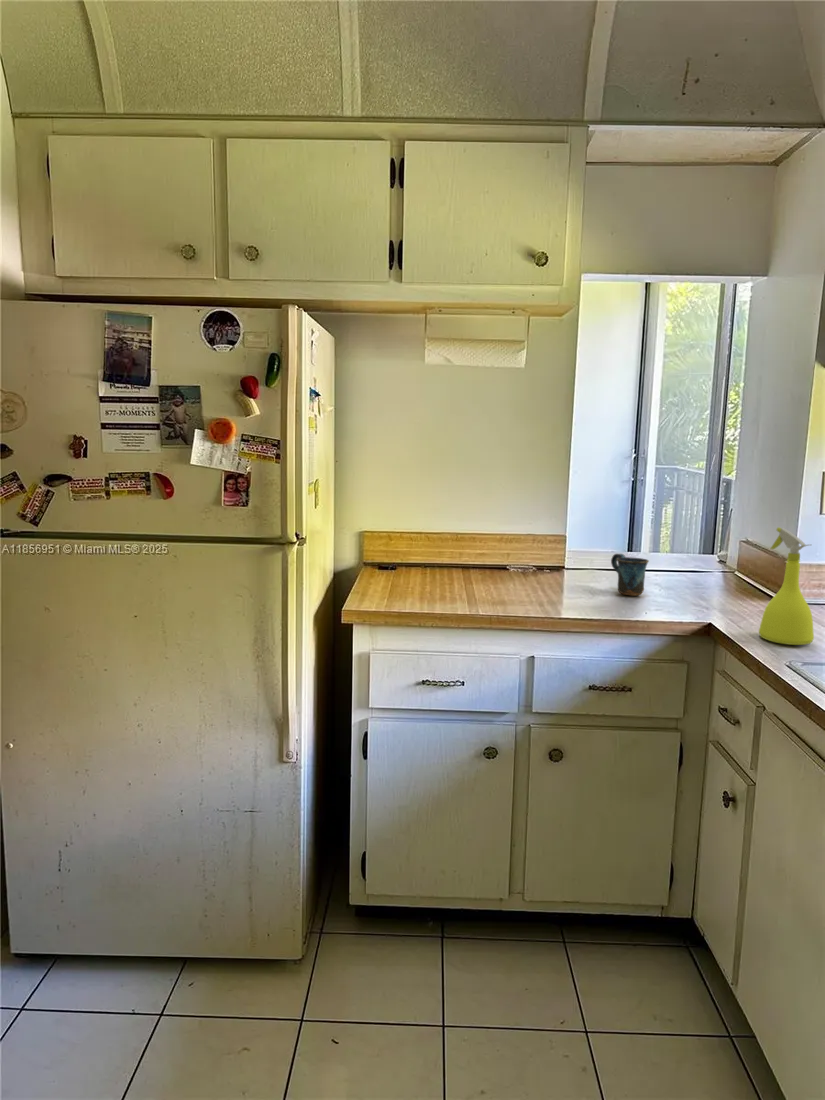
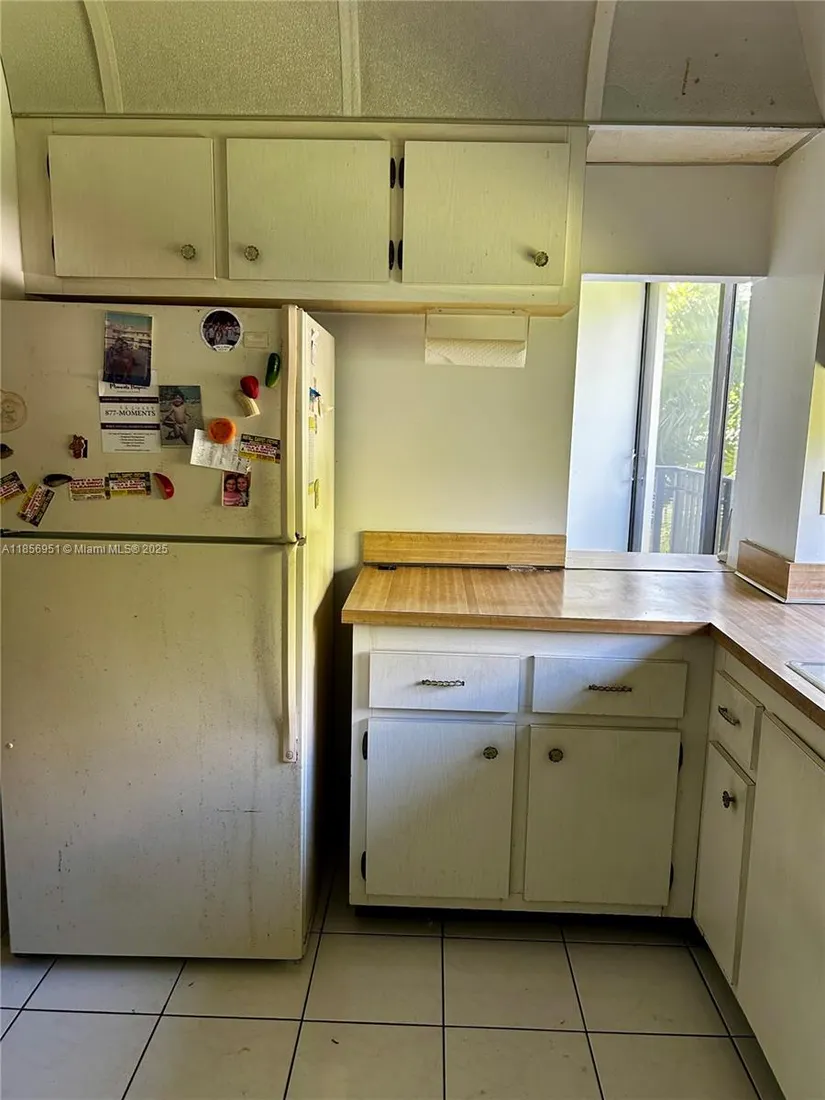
- mug (629, 574)
- spray bottle (790, 585)
